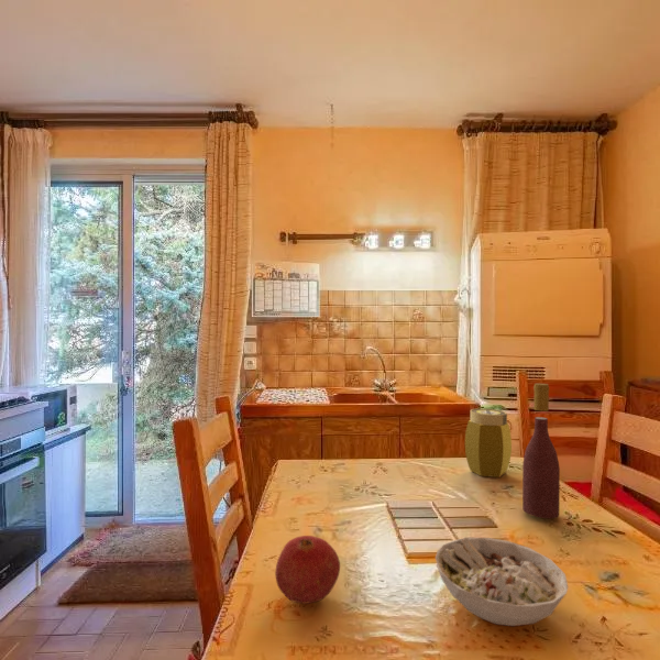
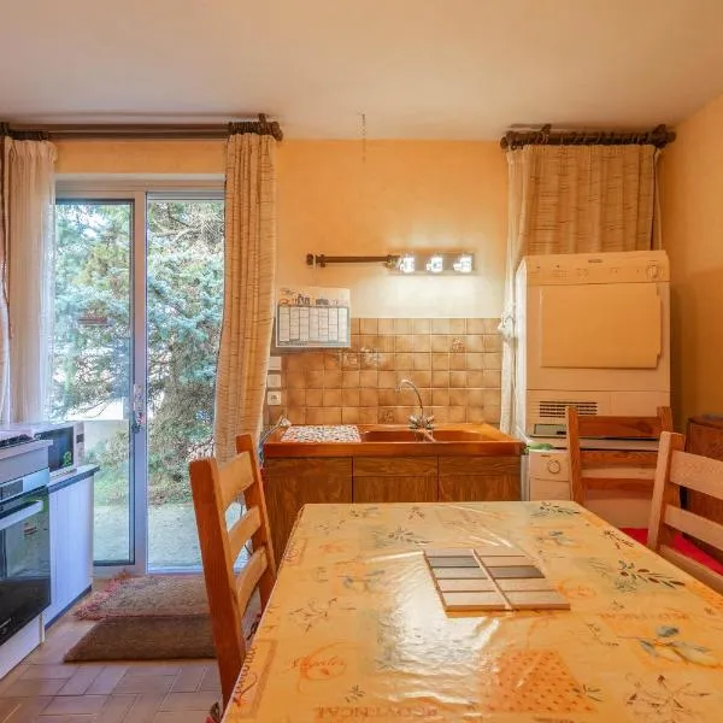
- jar (487, 441)
- bowl (497, 581)
- fruit (307, 565)
- wine bottle (540, 449)
